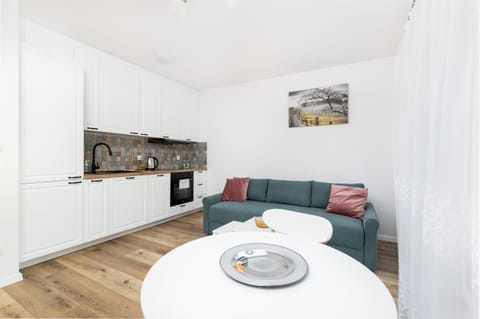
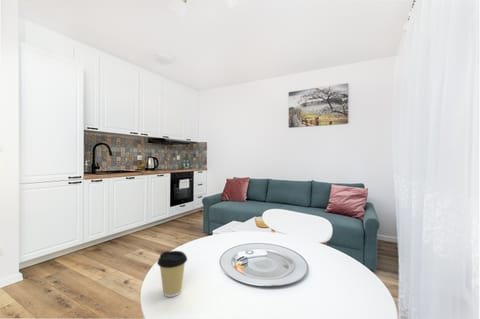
+ coffee cup (172, 273)
